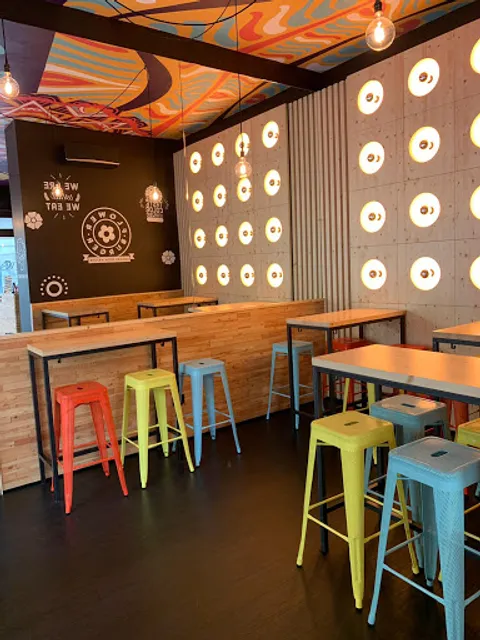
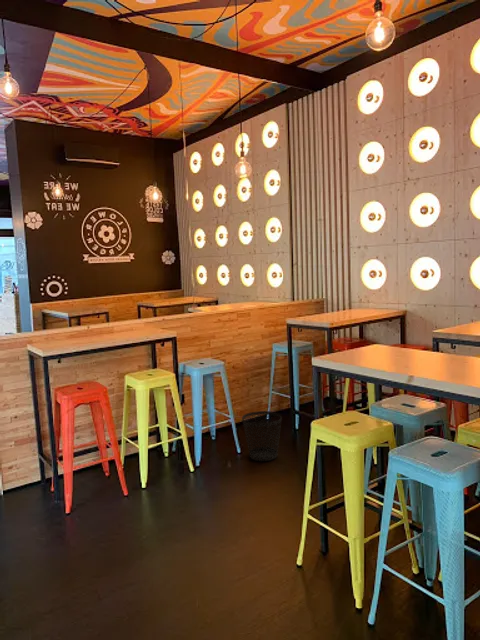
+ wastebasket (262, 437)
